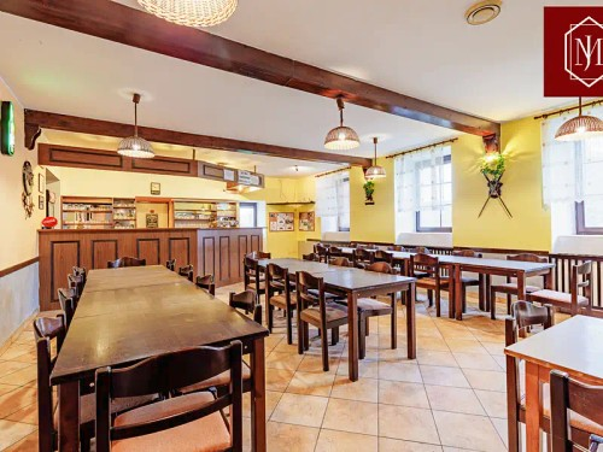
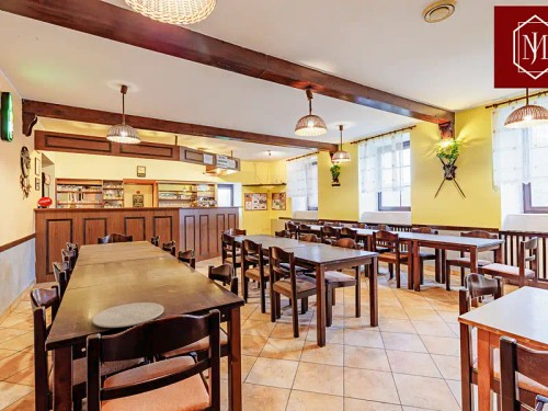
+ plate (129, 315)
